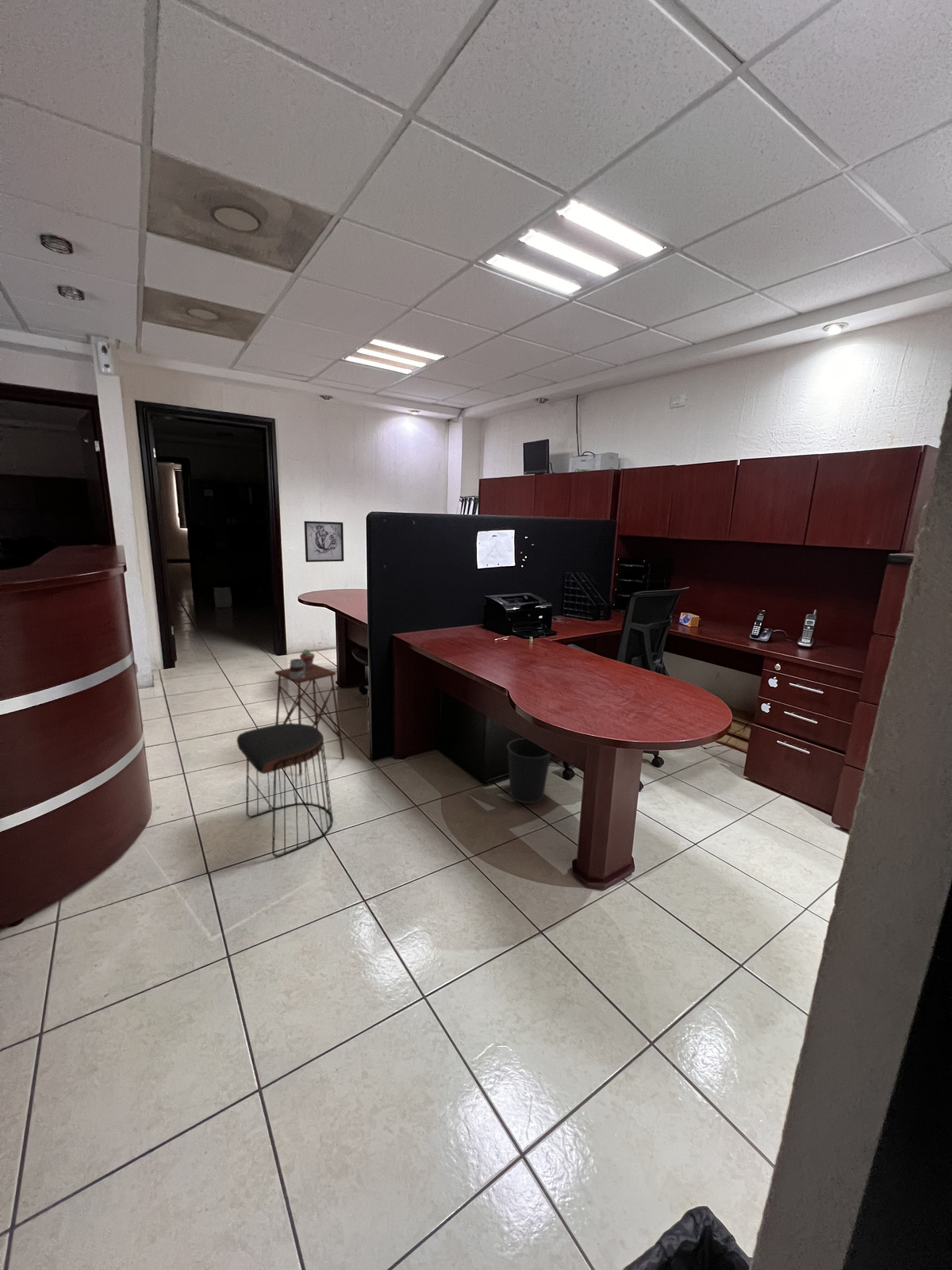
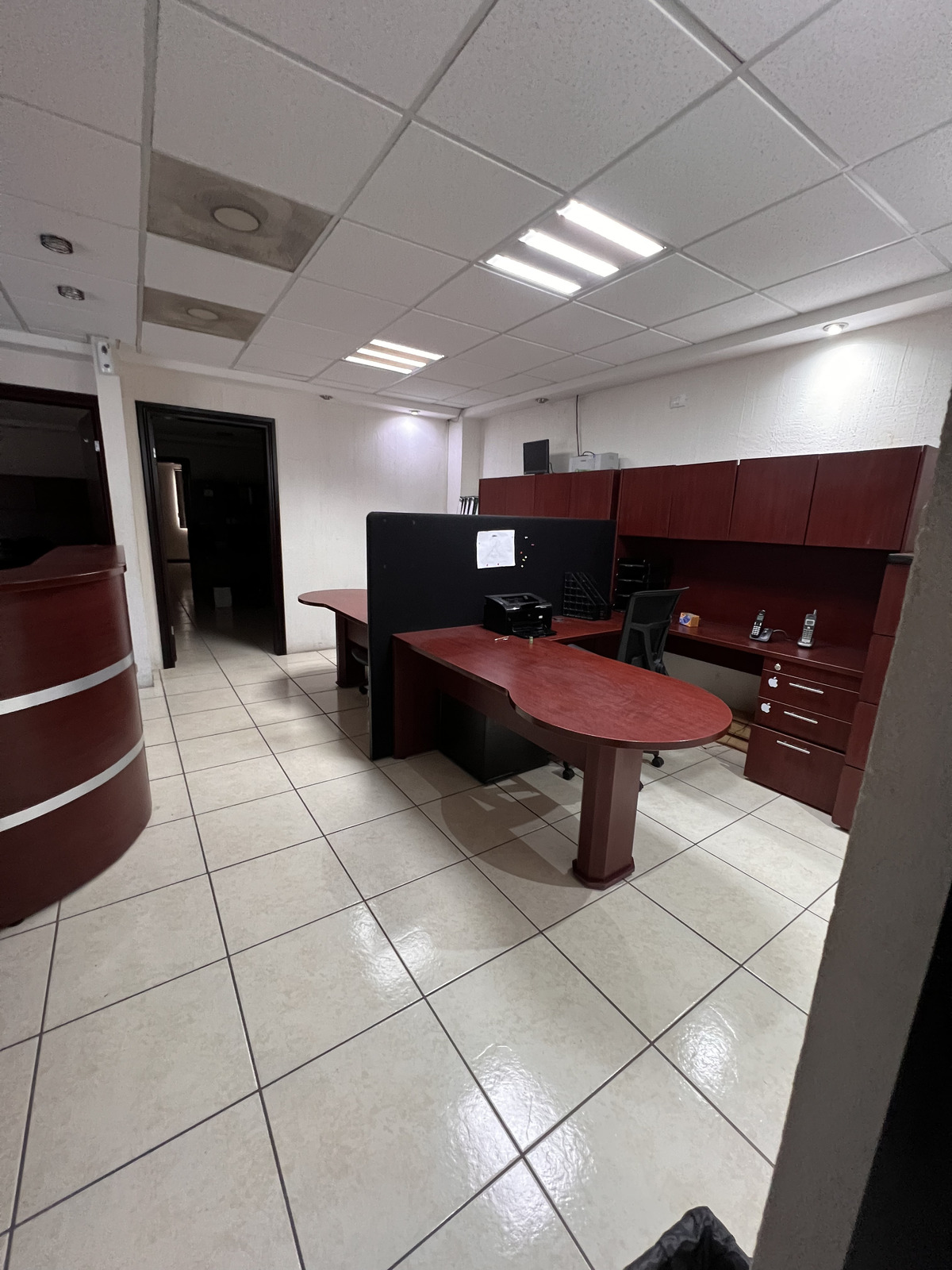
- wastebasket (528, 771)
- mug (298, 668)
- stool (292, 781)
- potted succulent (307, 657)
- wall art (324, 541)
- side table (308, 715)
